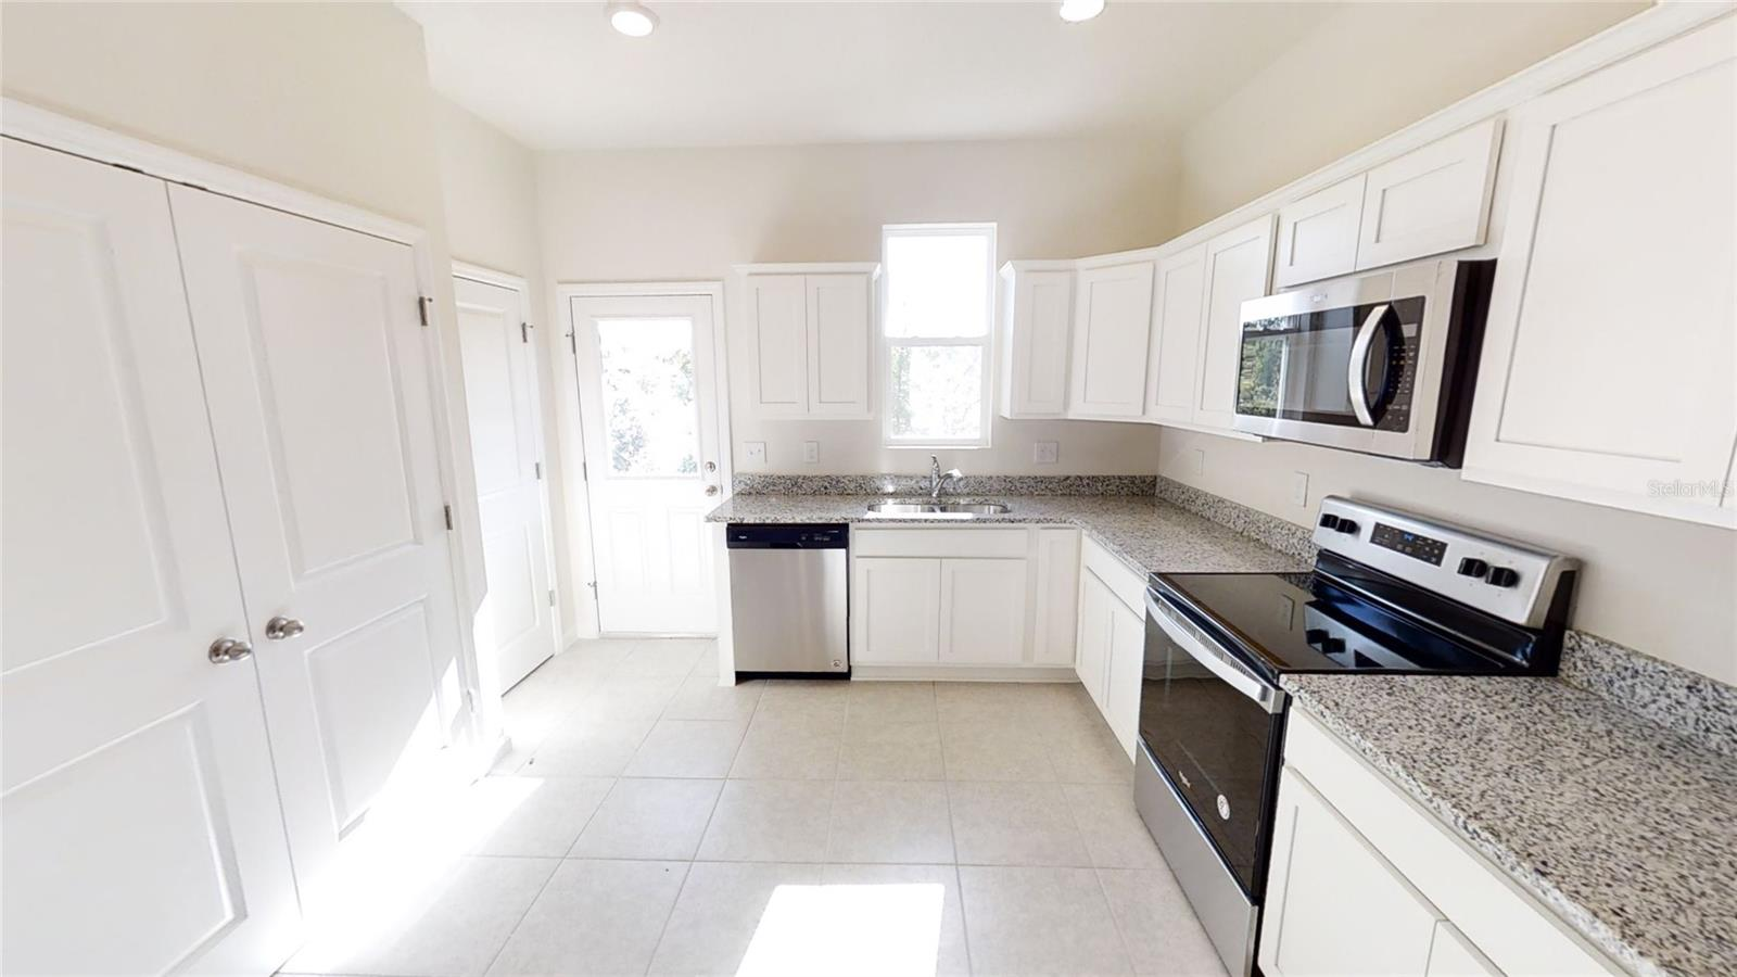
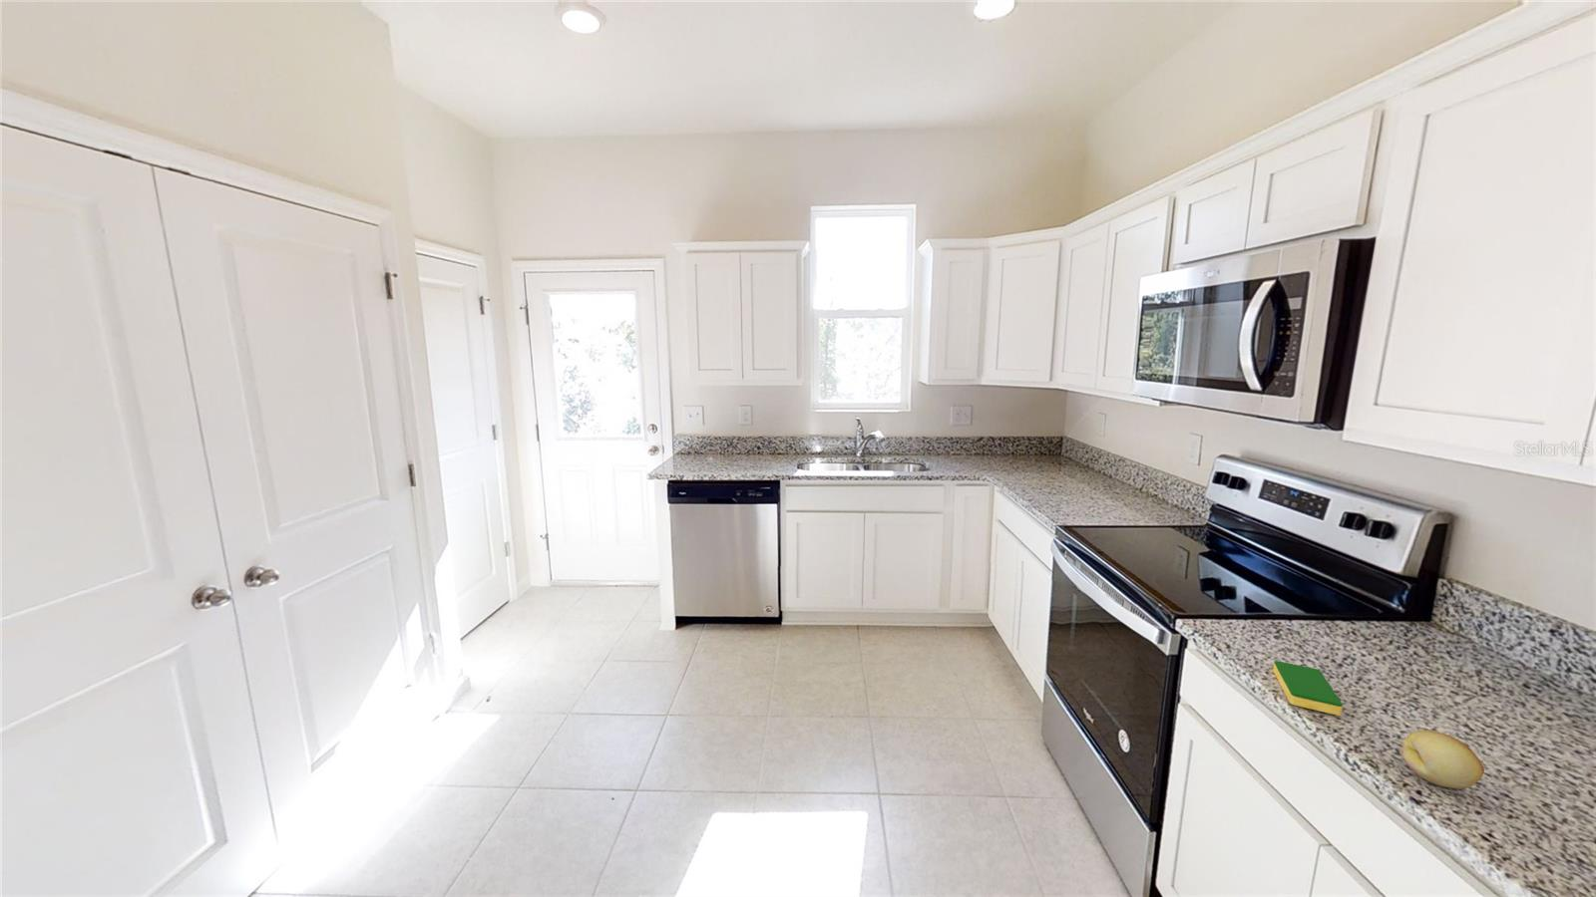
+ fruit (1441, 760)
+ dish sponge (1304, 686)
